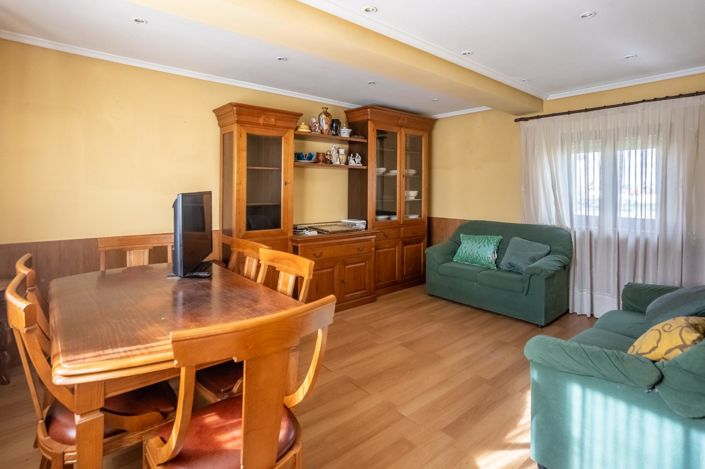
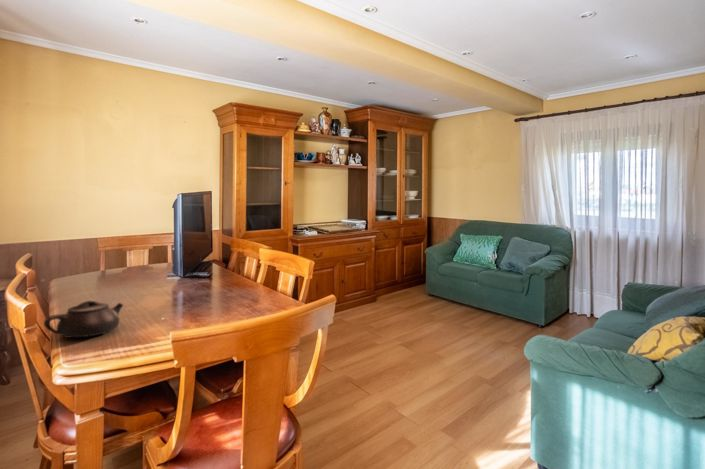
+ teapot (87, 317)
